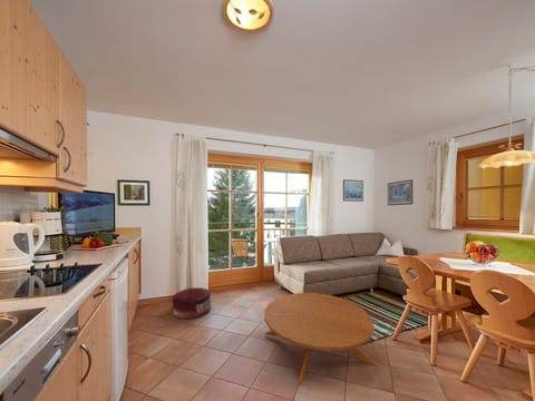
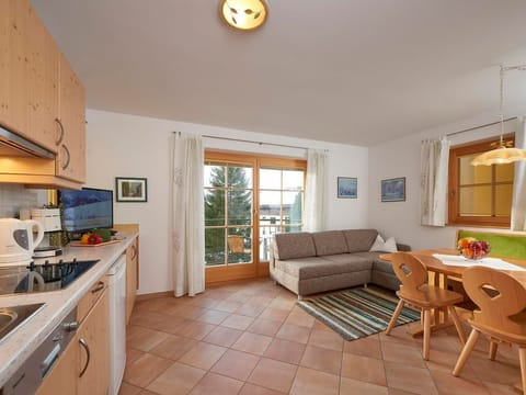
- coffee table (315, 331)
- pouf (192, 301)
